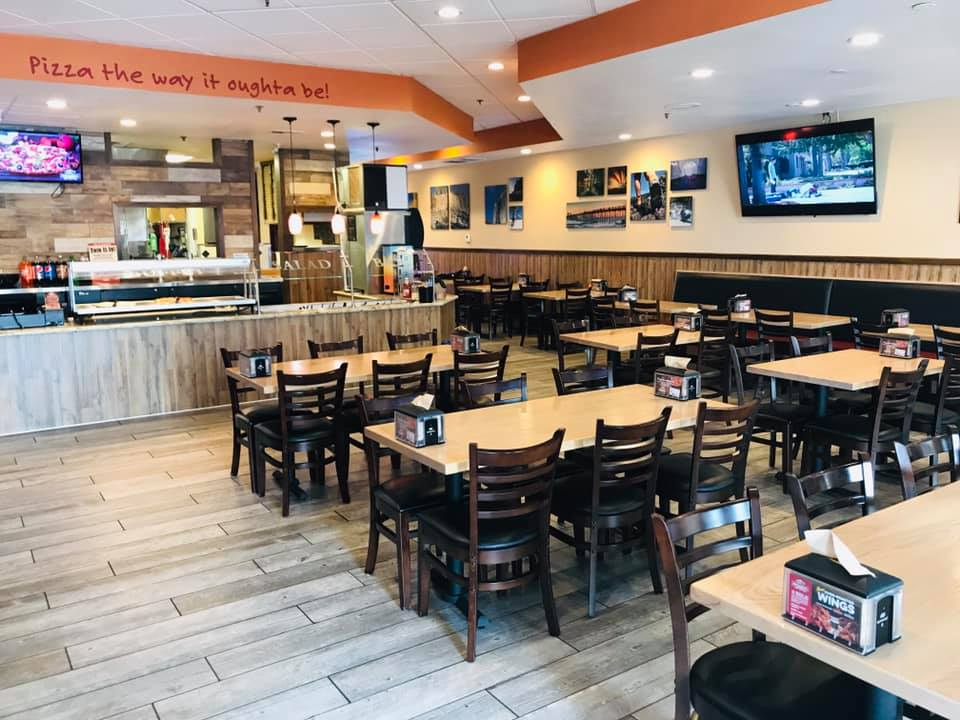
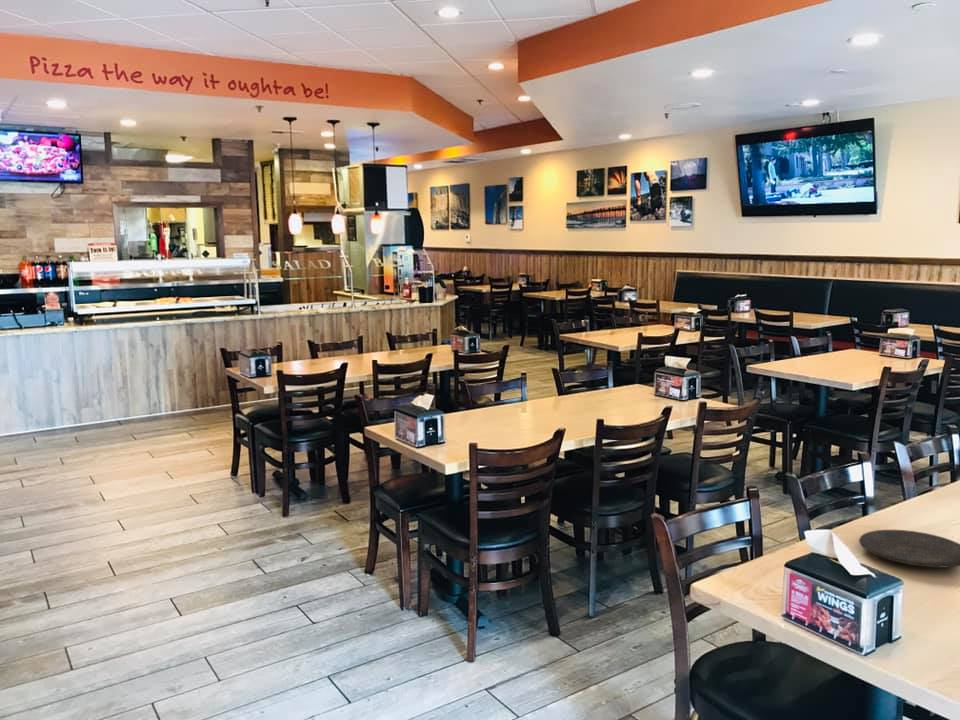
+ plate (913, 550)
